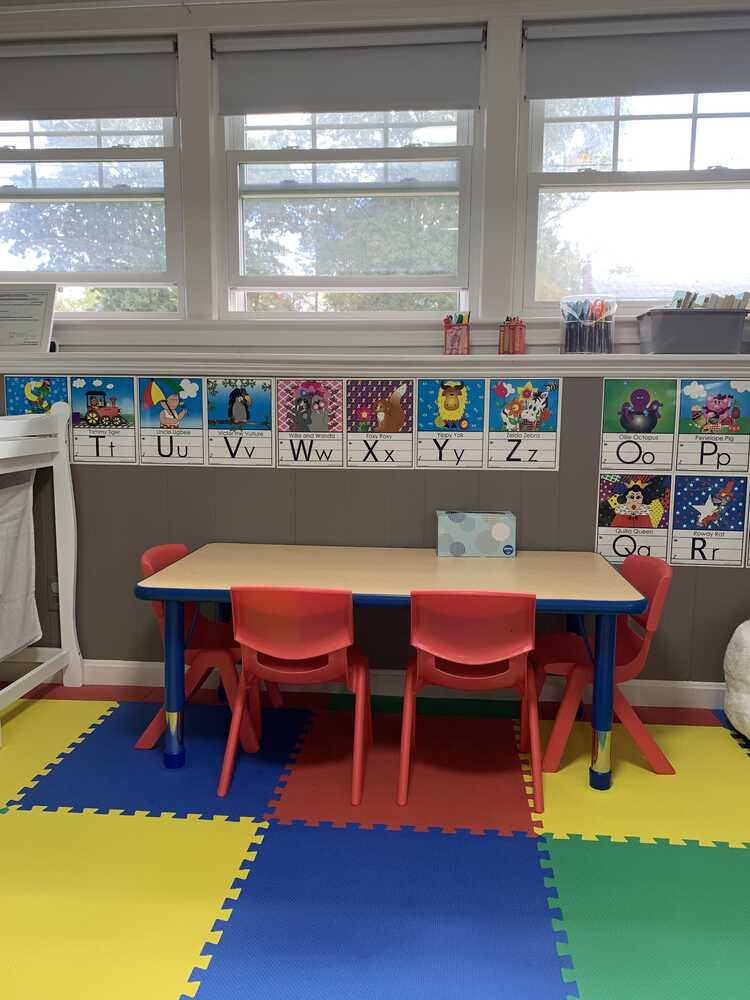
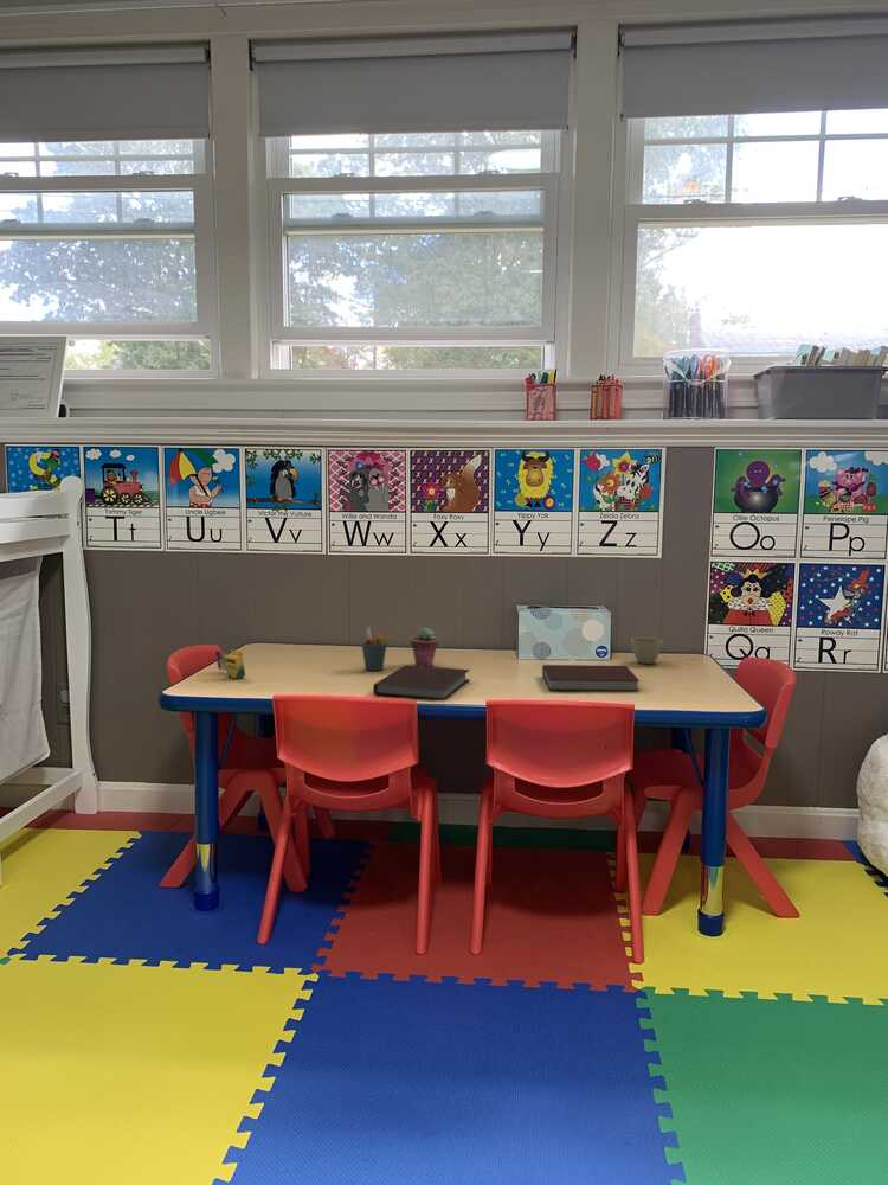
+ flower pot (645, 651)
+ notebook (423, 681)
+ pen holder (374, 648)
+ crayon (230, 661)
+ potted succulent (424, 646)
+ notebook (588, 677)
